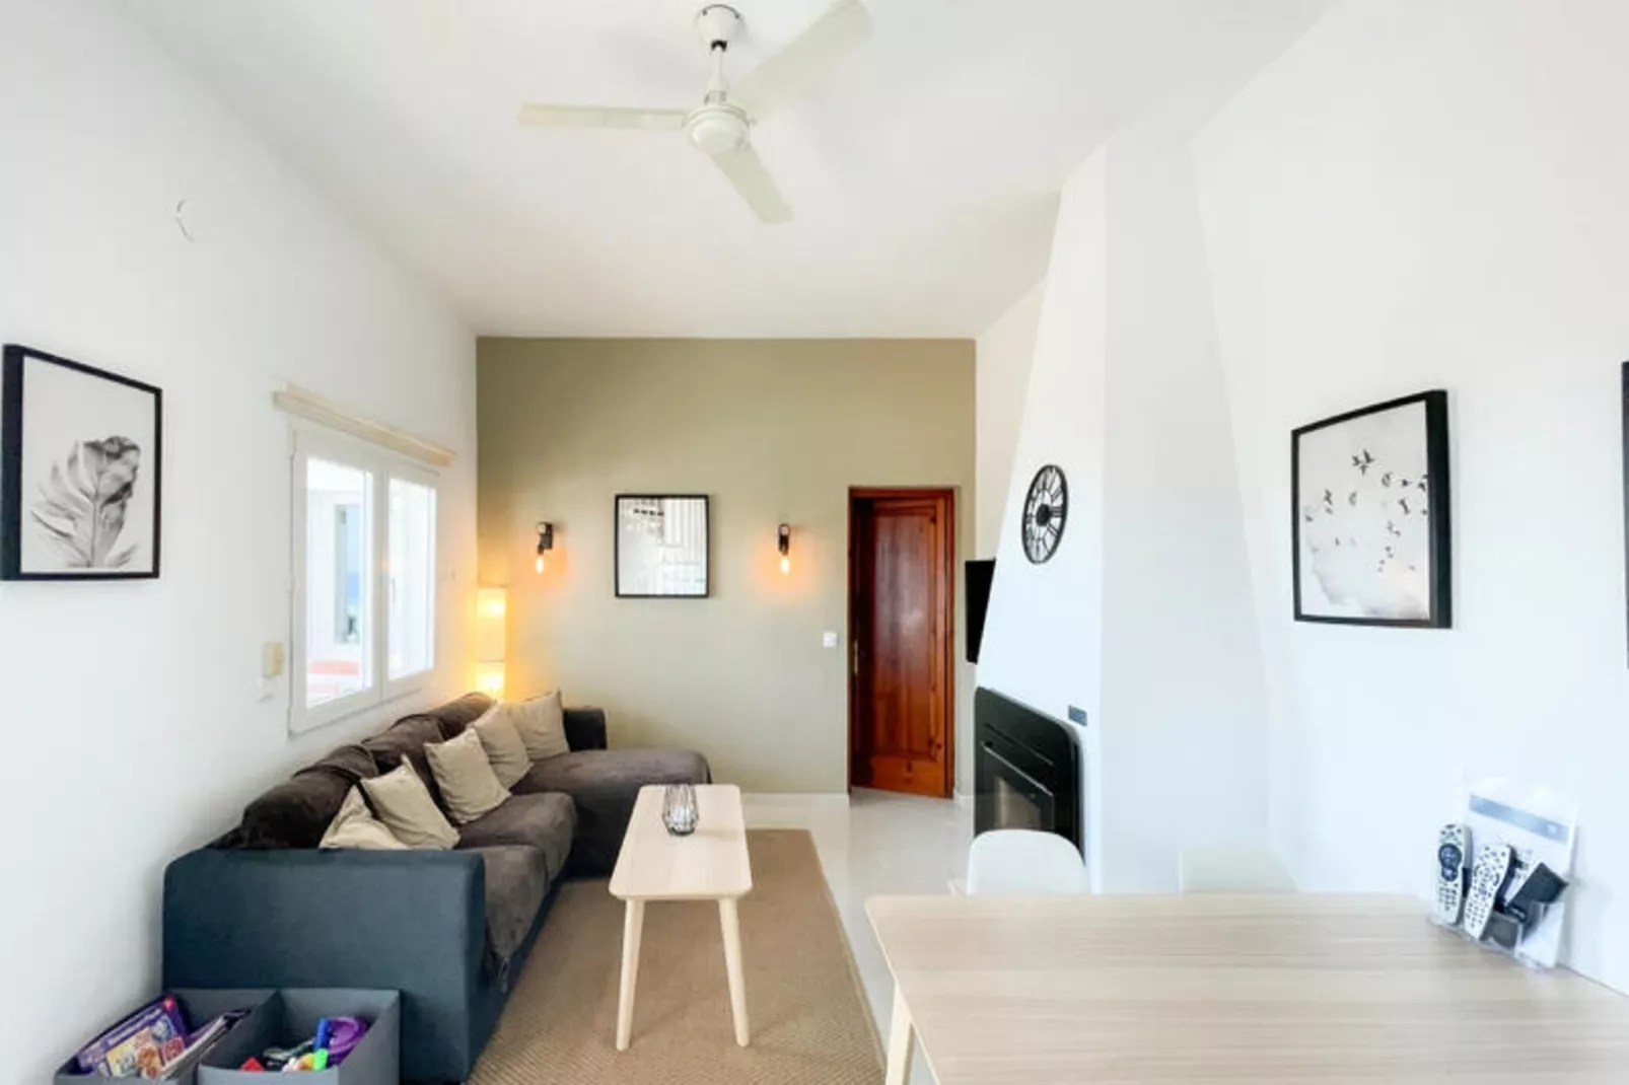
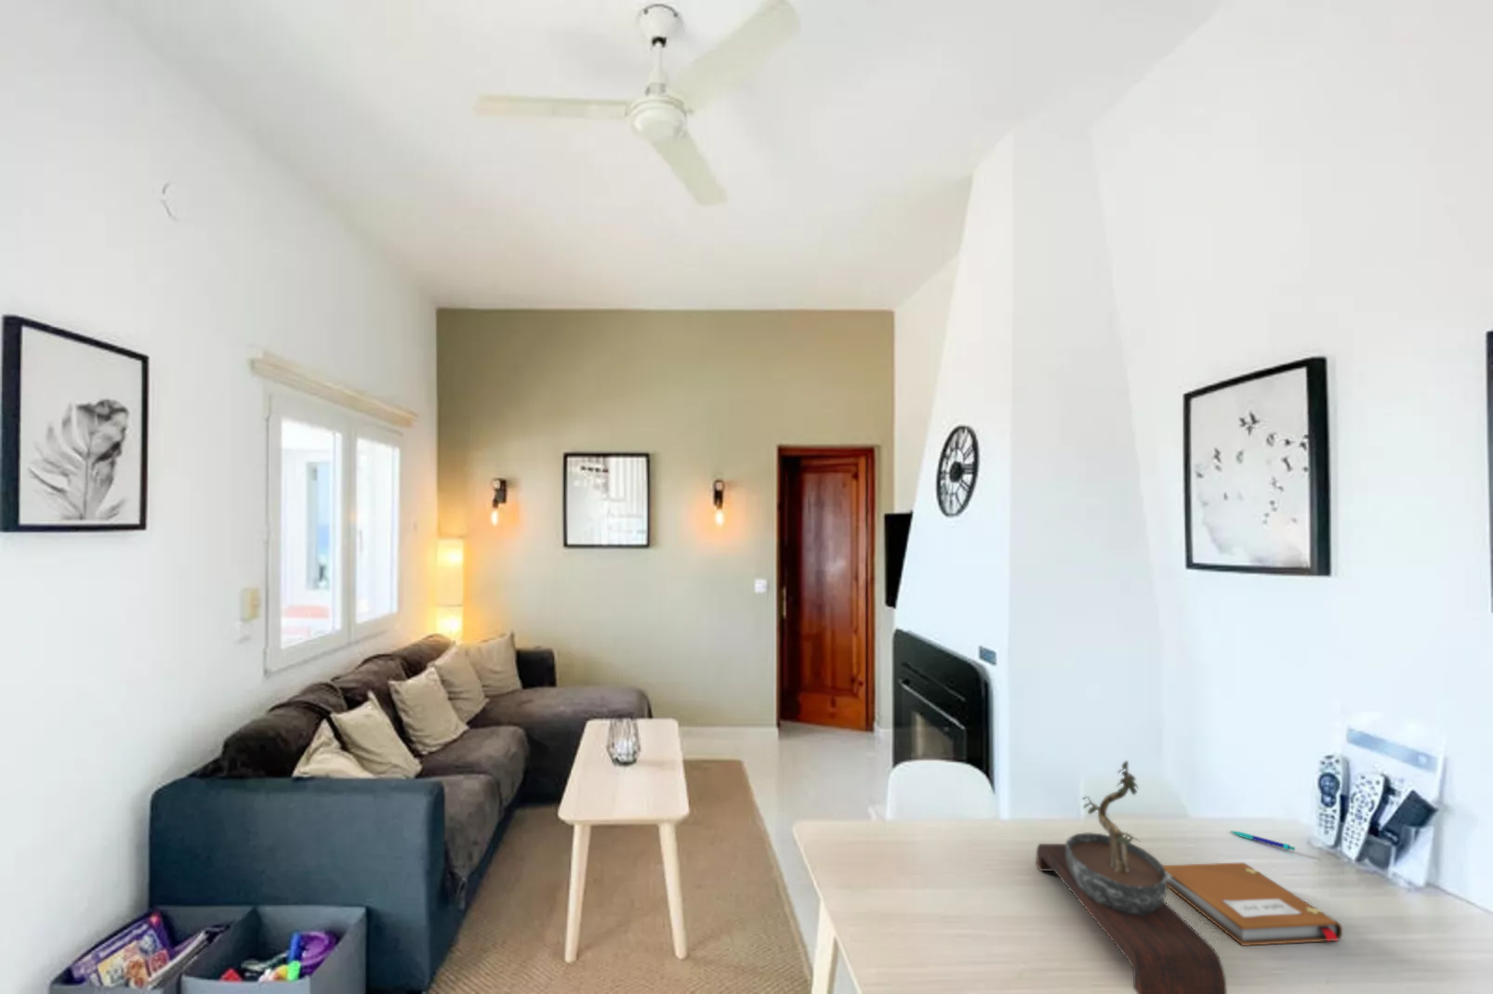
+ bonsai tree (1113, 842)
+ pen (1261, 839)
+ notebook (1248, 901)
